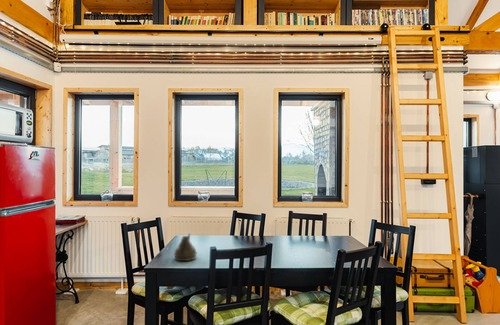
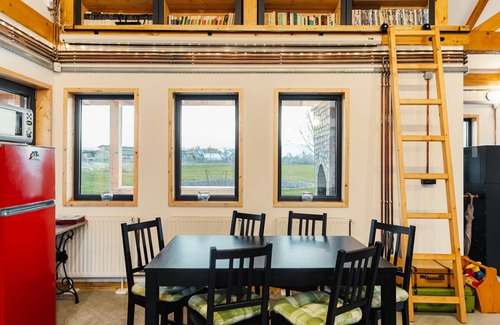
- teapot (186, 246)
